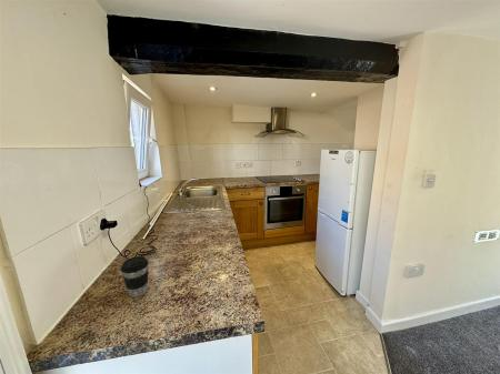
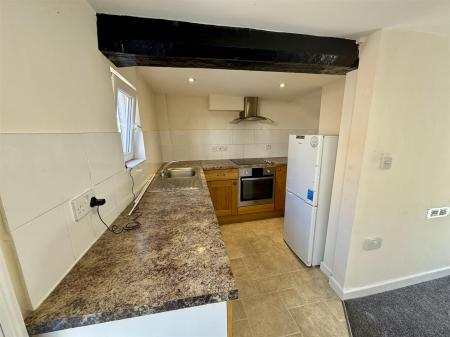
- coffee cup (136, 276)
